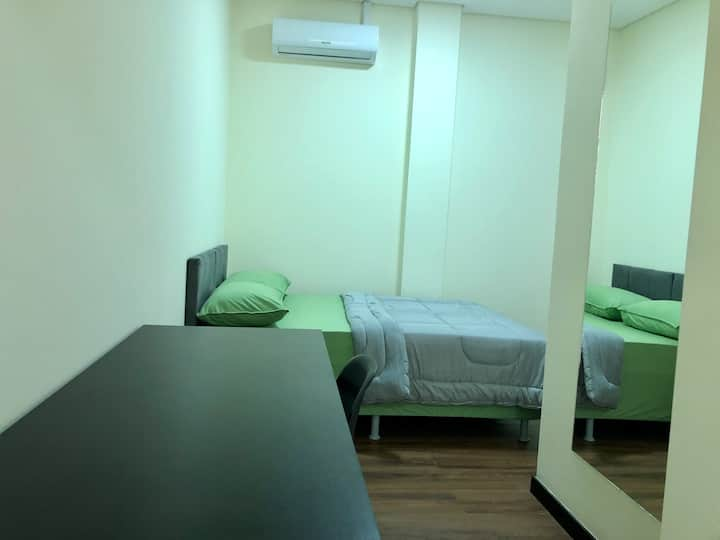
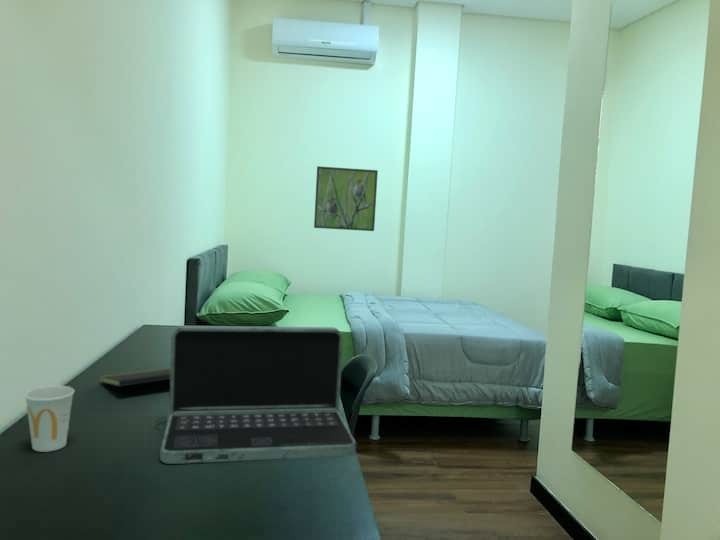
+ notepad (156, 375)
+ cup (49, 418)
+ laptop (254, 385)
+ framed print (345, 199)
